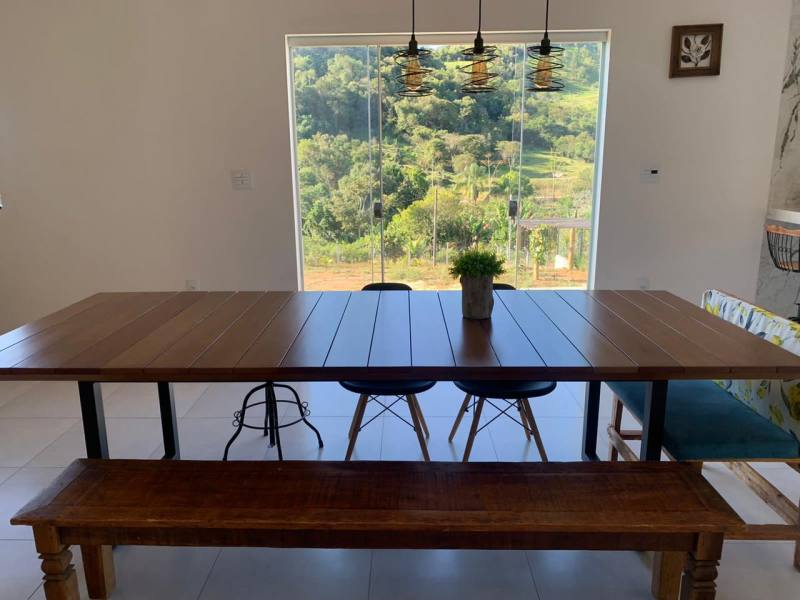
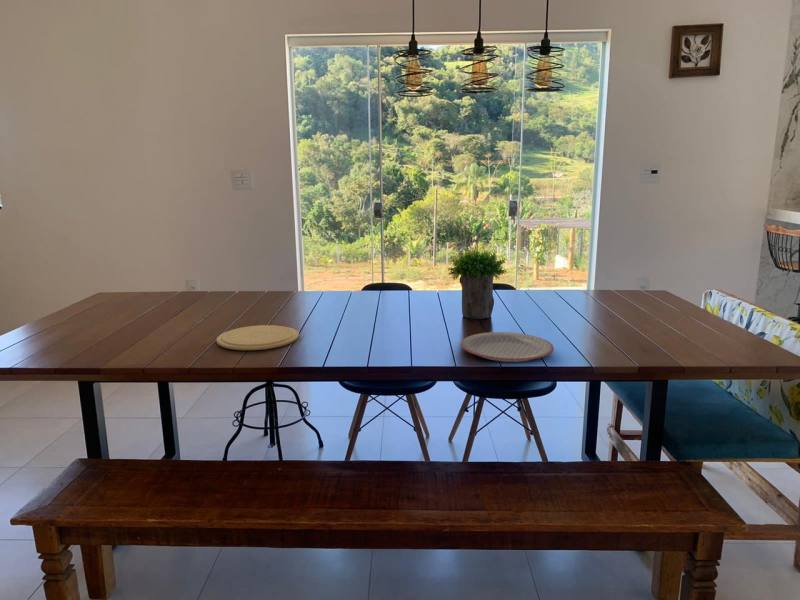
+ plate (506, 347)
+ plate (258, 336)
